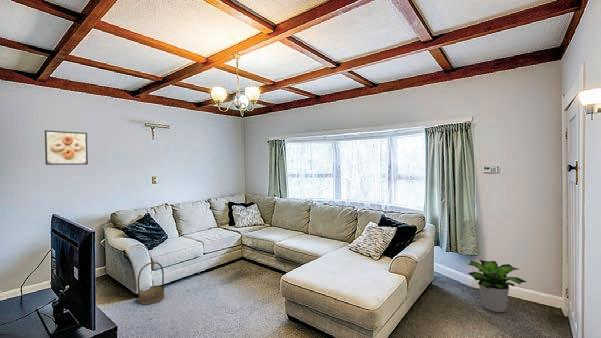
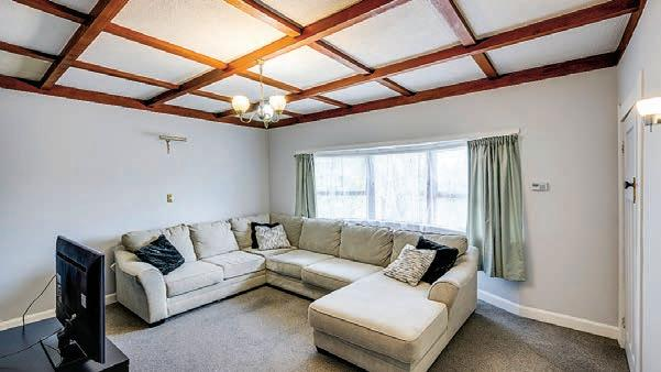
- basket (151, 286)
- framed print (67, 148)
- potted plant (496, 287)
